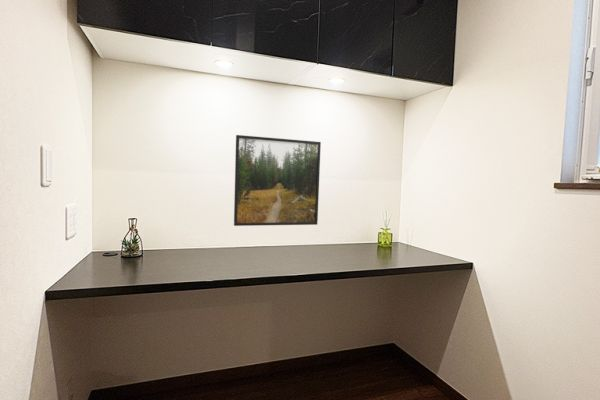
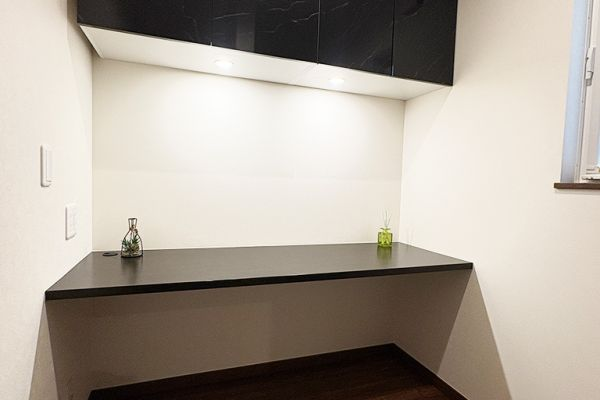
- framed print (278, 182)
